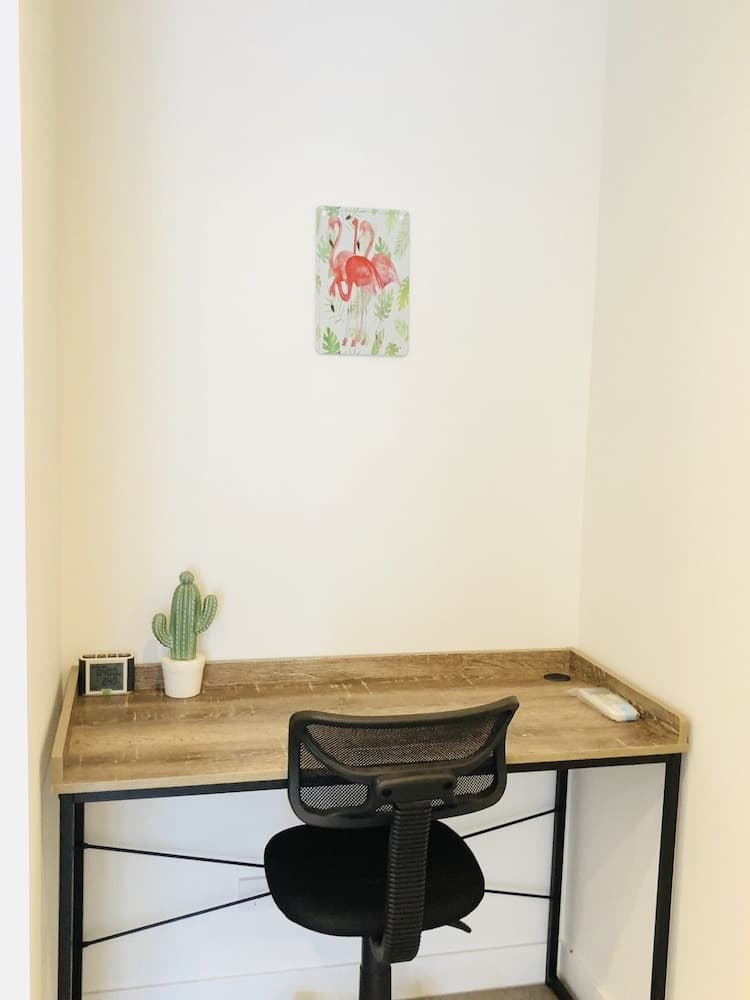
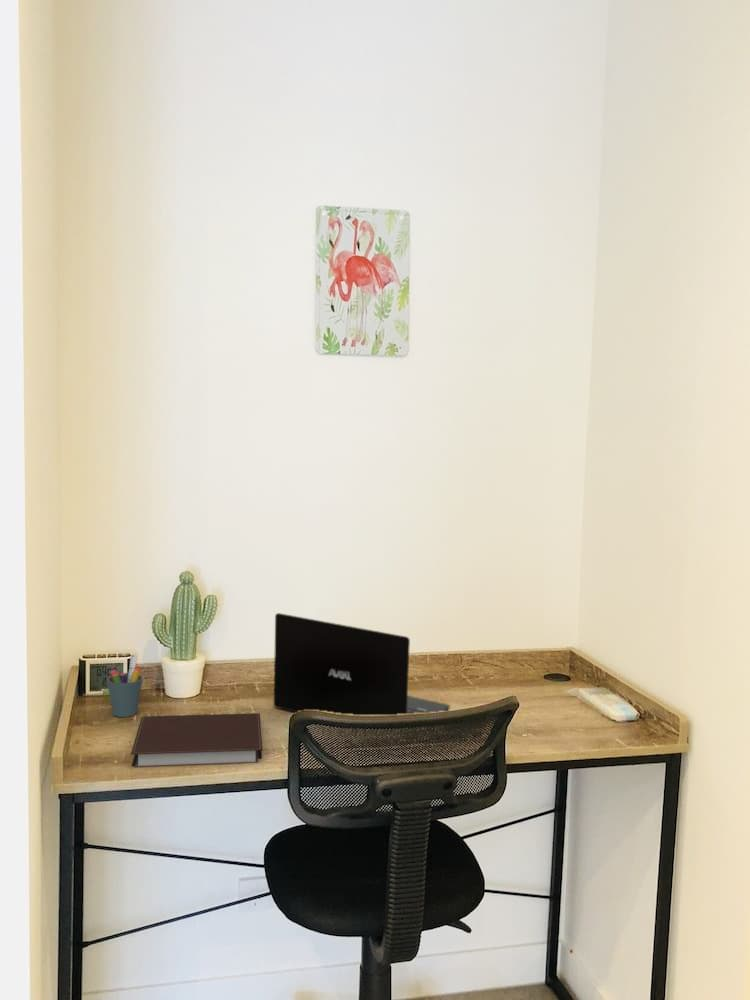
+ pen holder (125, 686)
+ notebook (199, 738)
+ laptop (363, 661)
